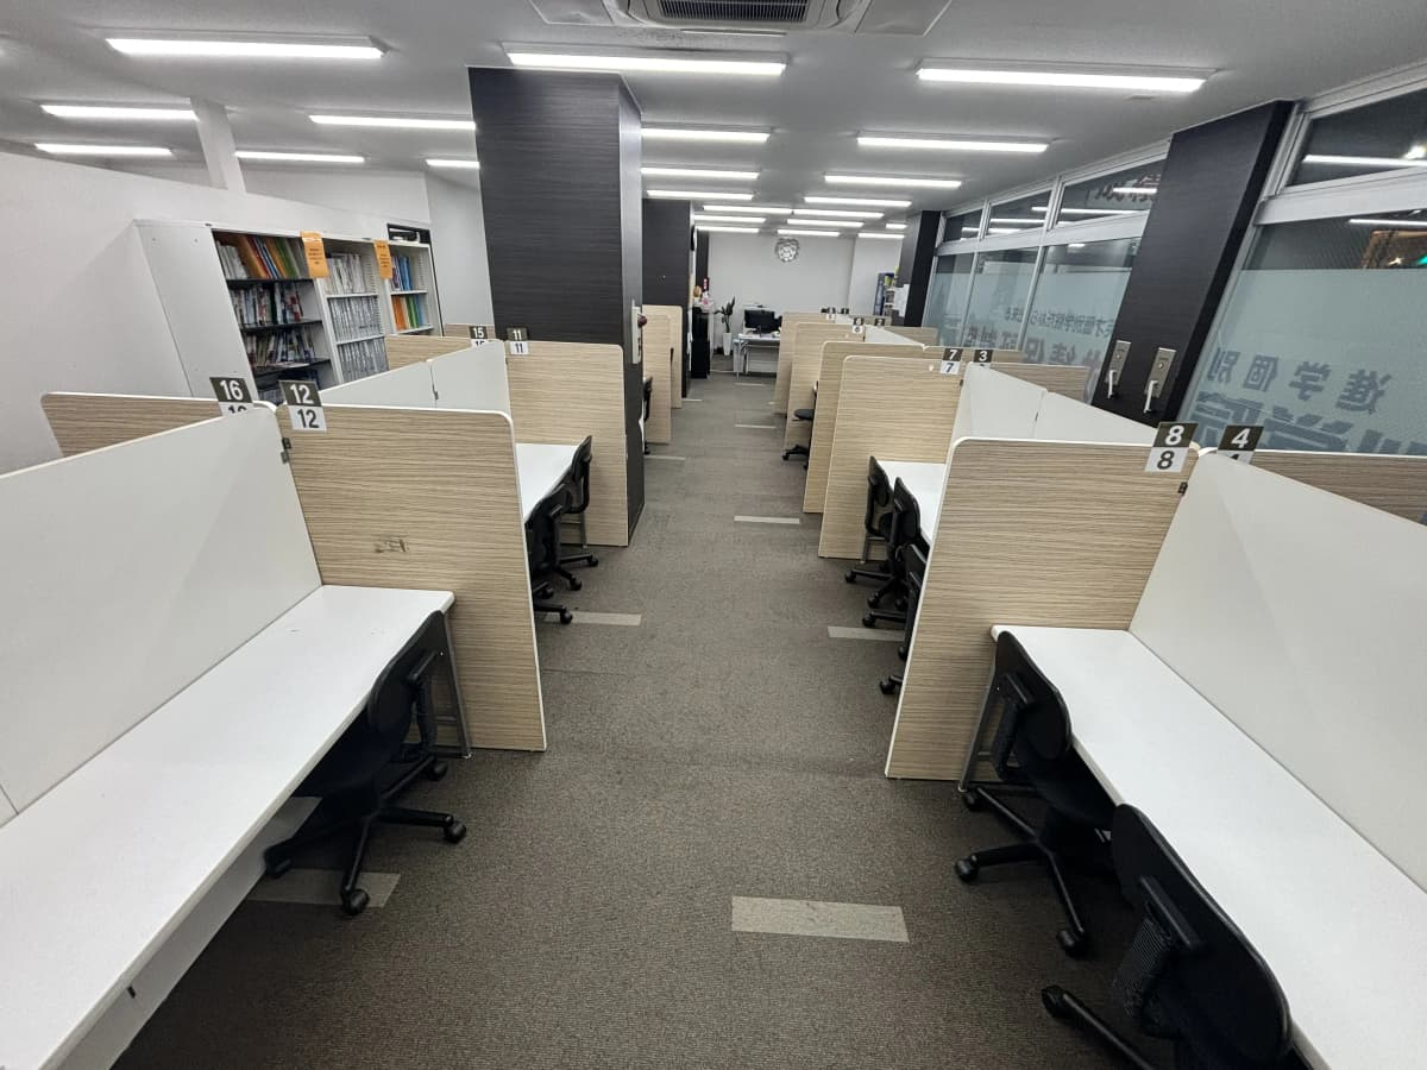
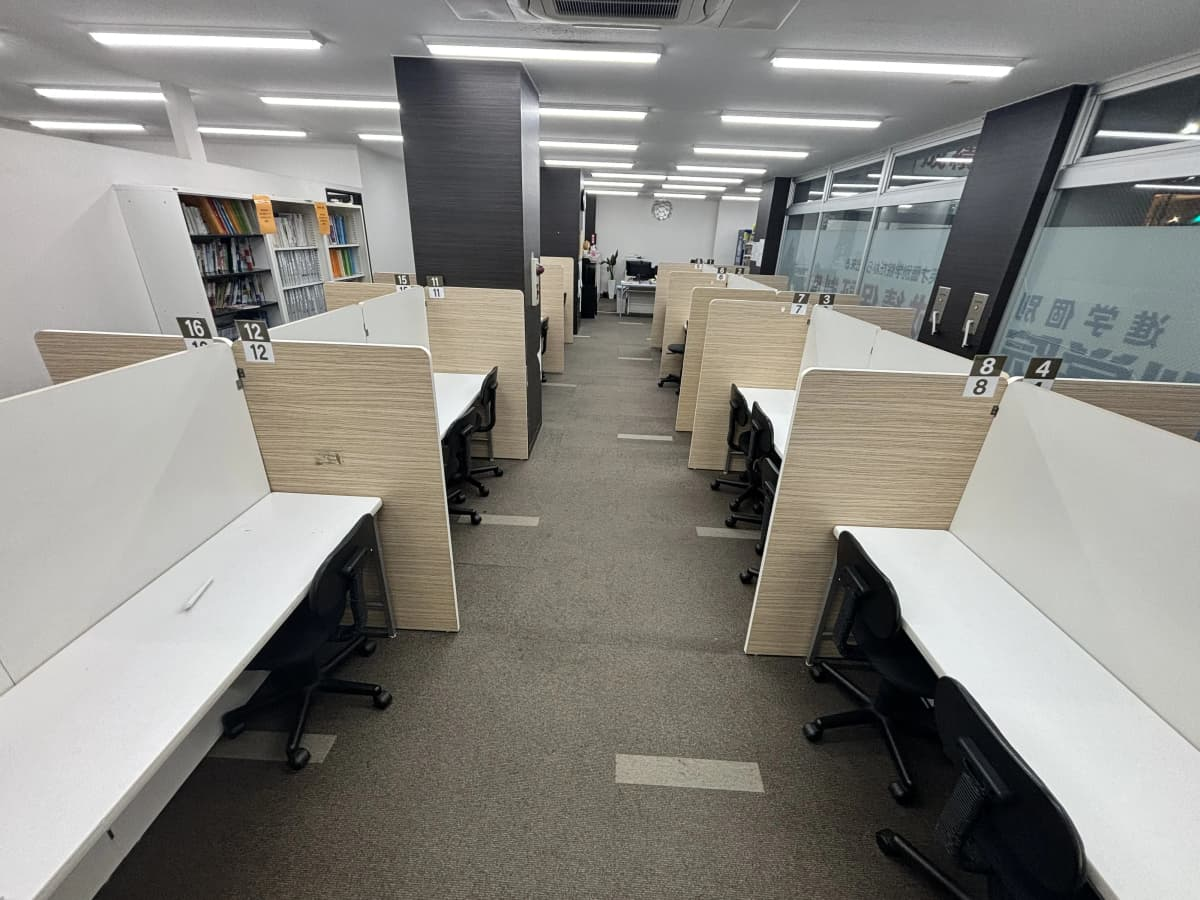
+ pen (199, 591)
